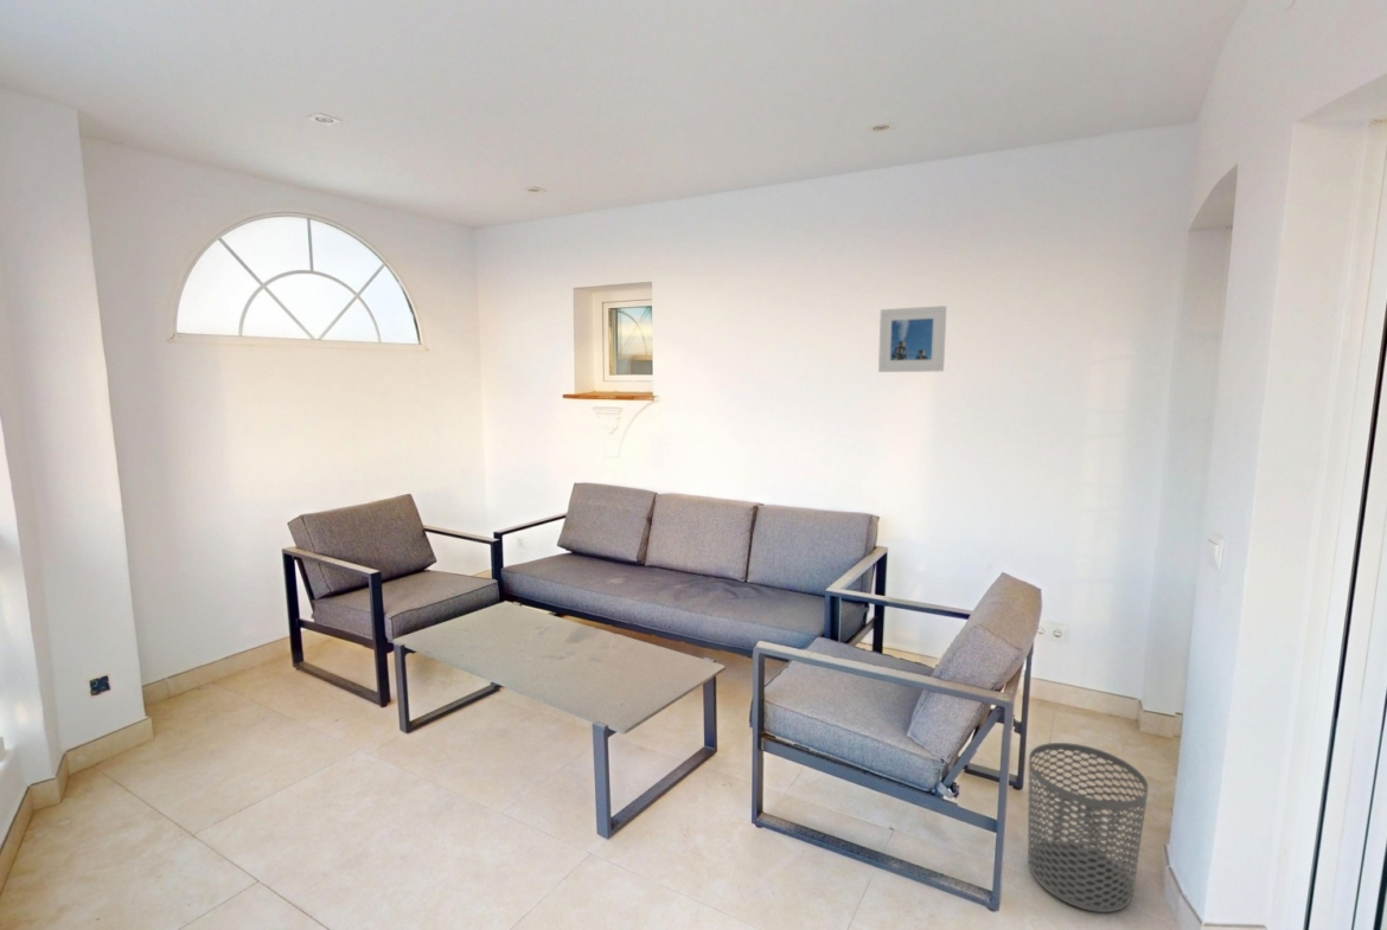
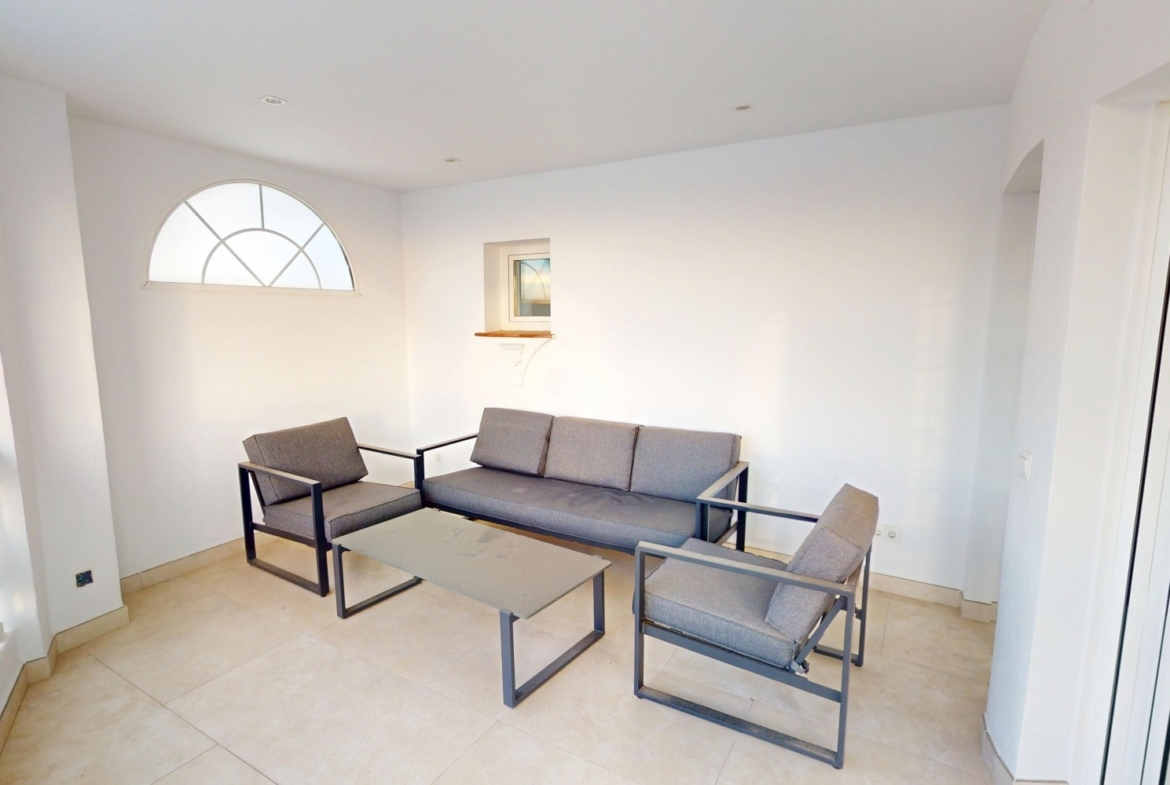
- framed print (910, 339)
- waste bin (1081, 825)
